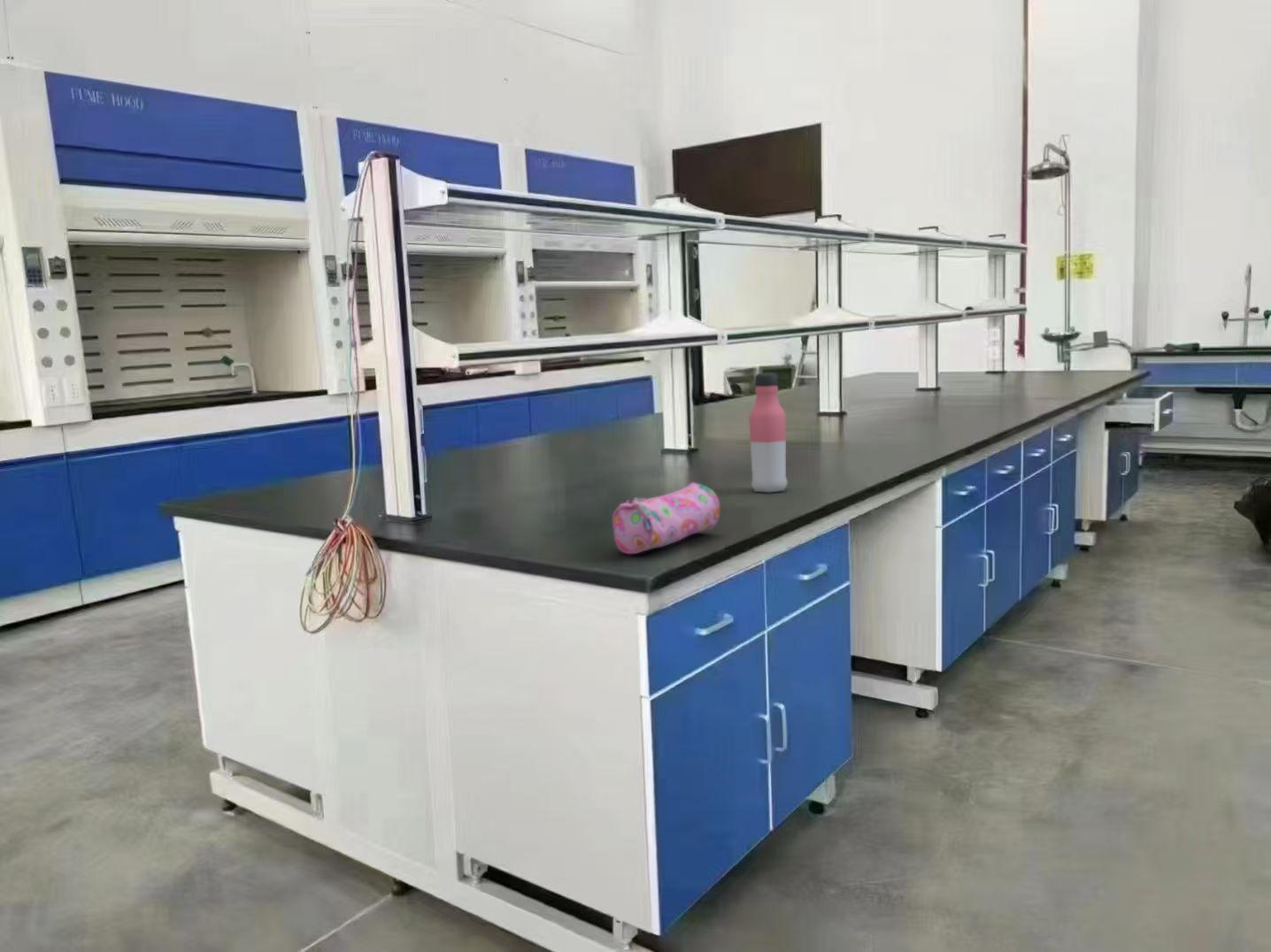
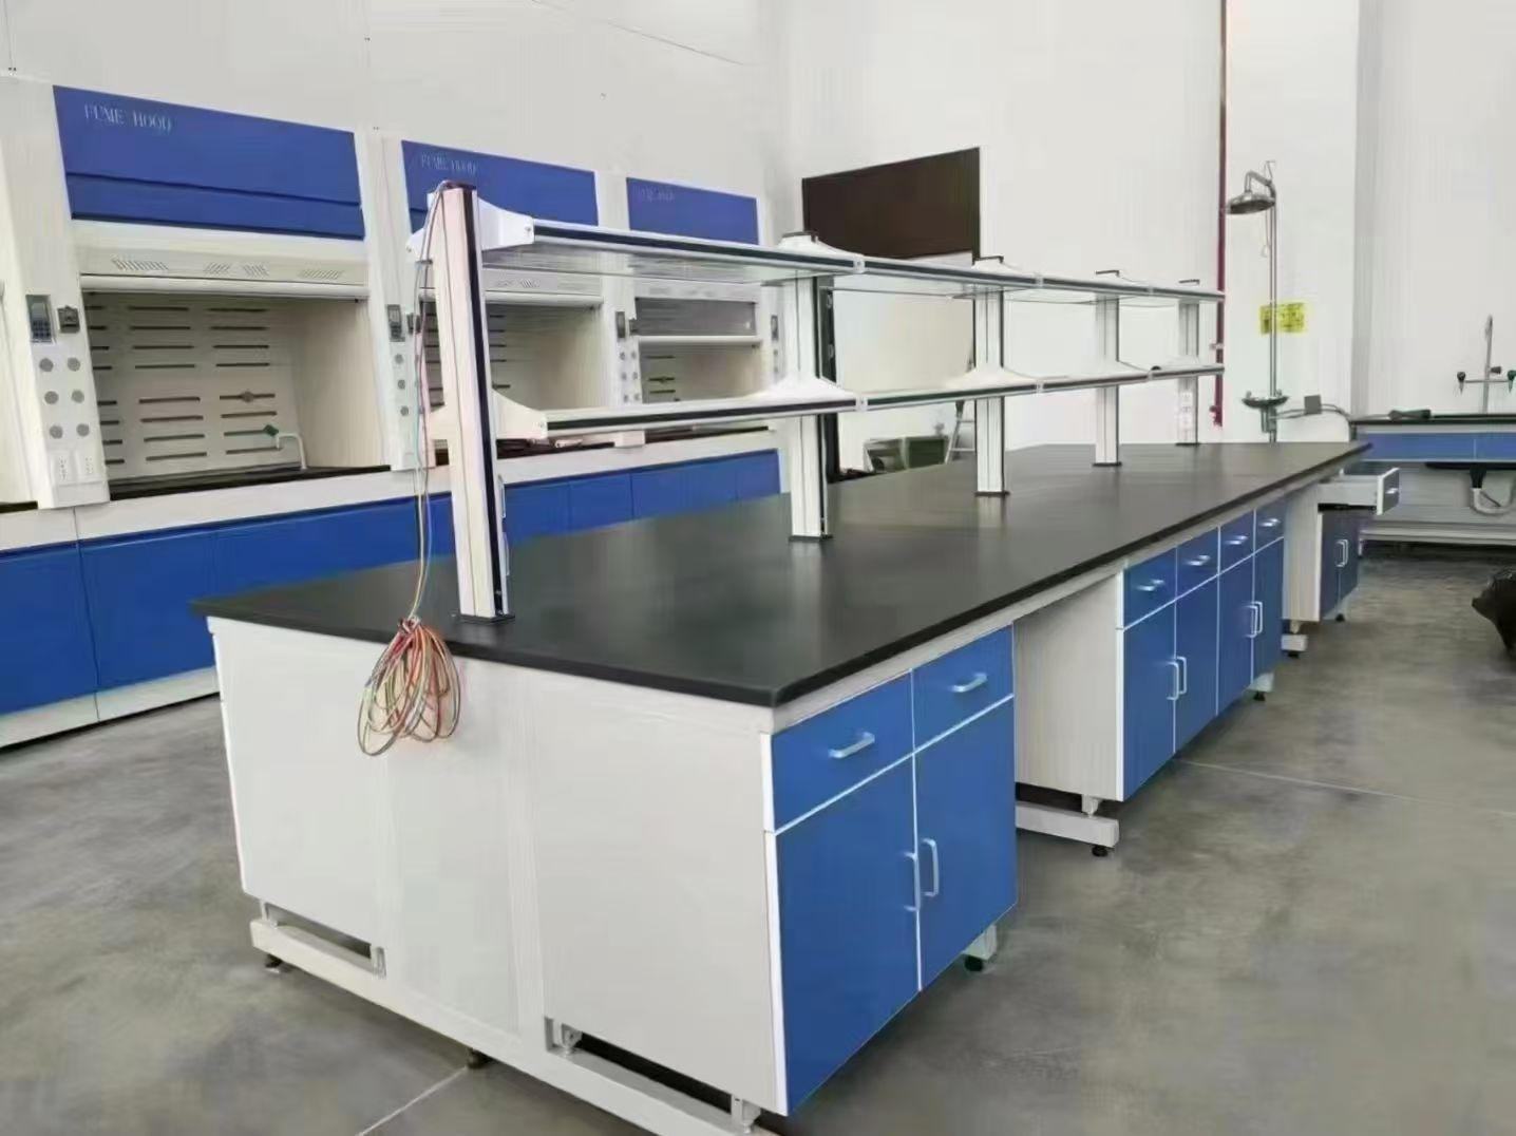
- water bottle (767, 432)
- pencil case (666, 517)
